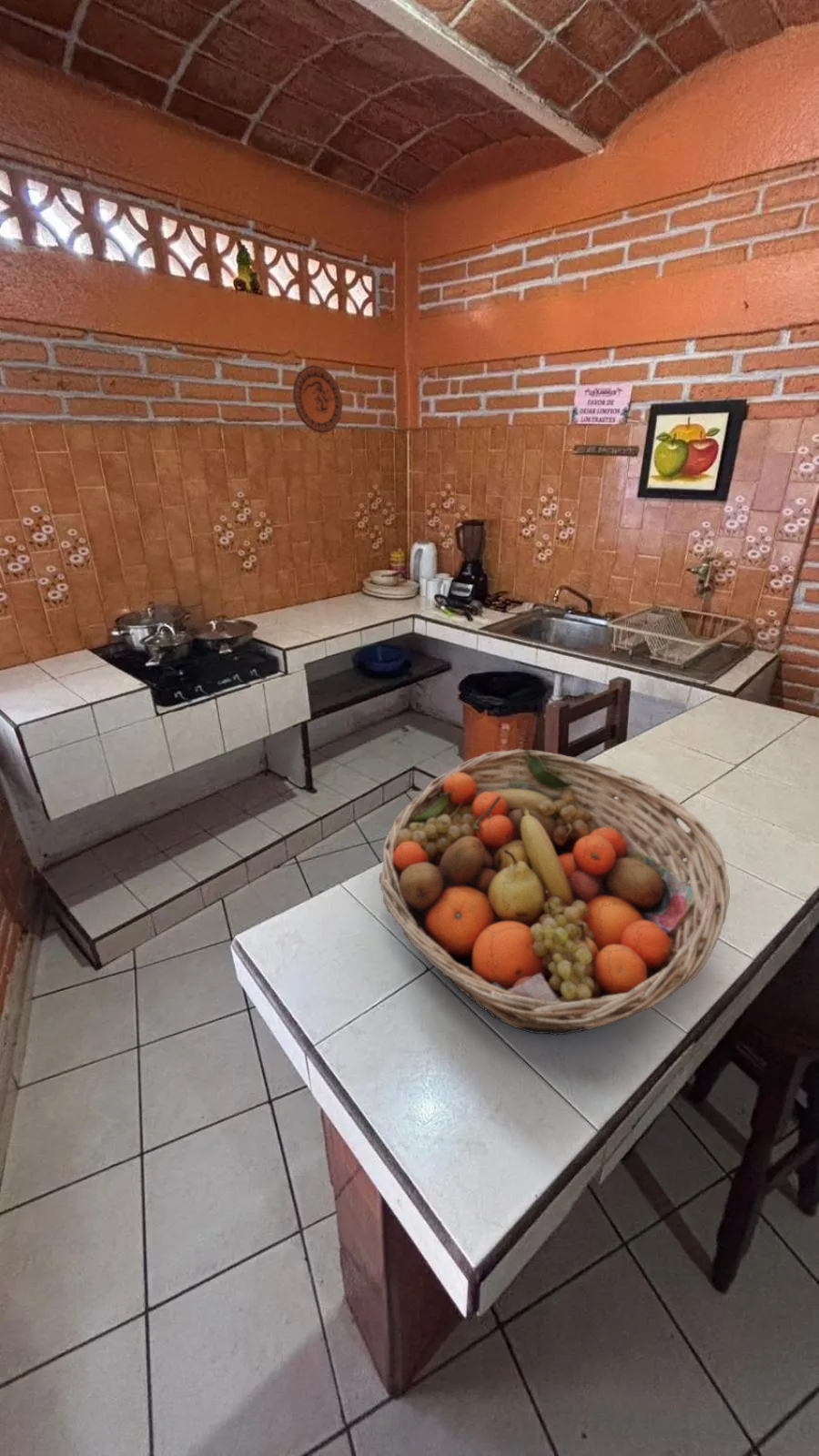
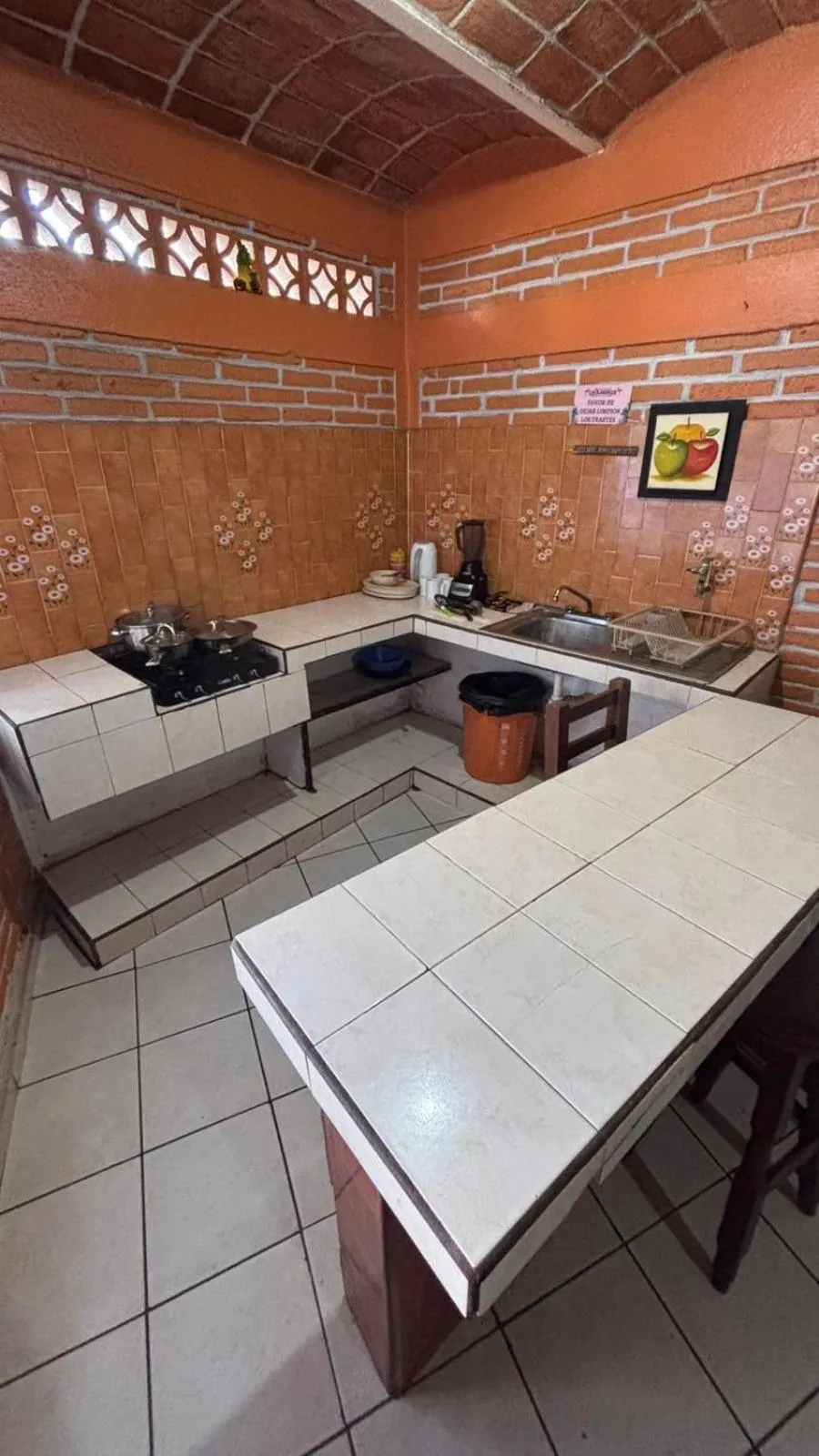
- decorative plate (318, 399)
- fruit basket (533, 876)
